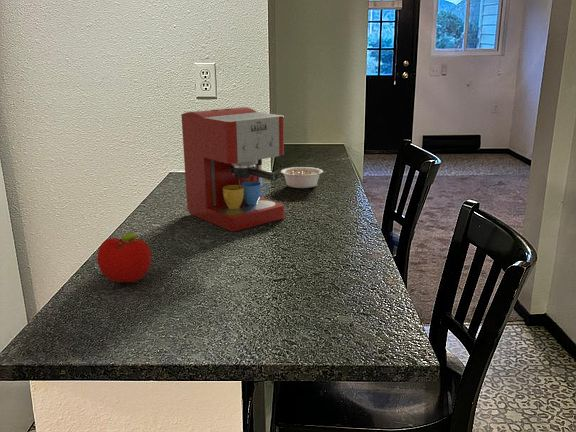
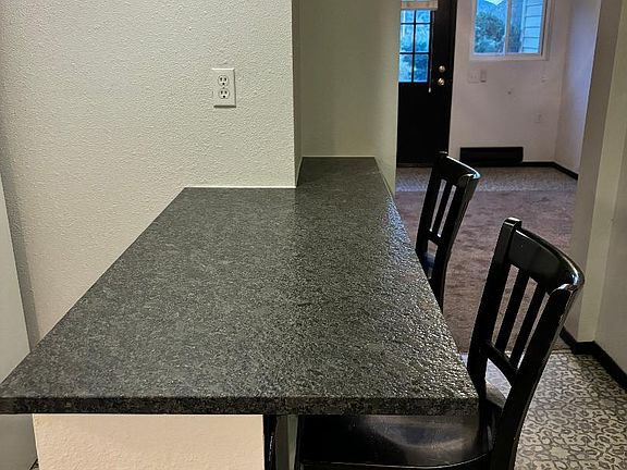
- coffee maker (233, 164)
- legume (303, 176)
- fruit (124, 256)
